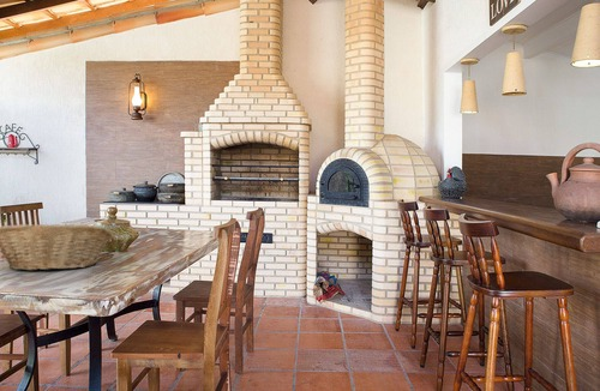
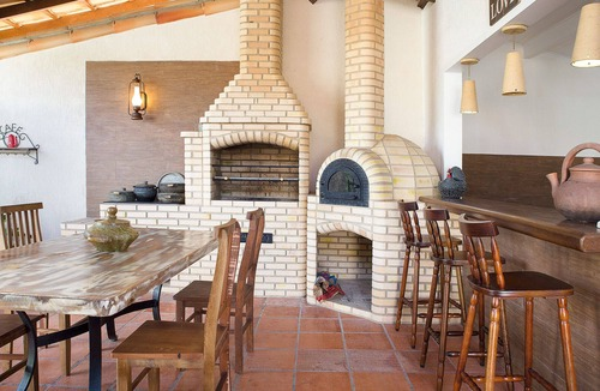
- fruit basket (53, 243)
